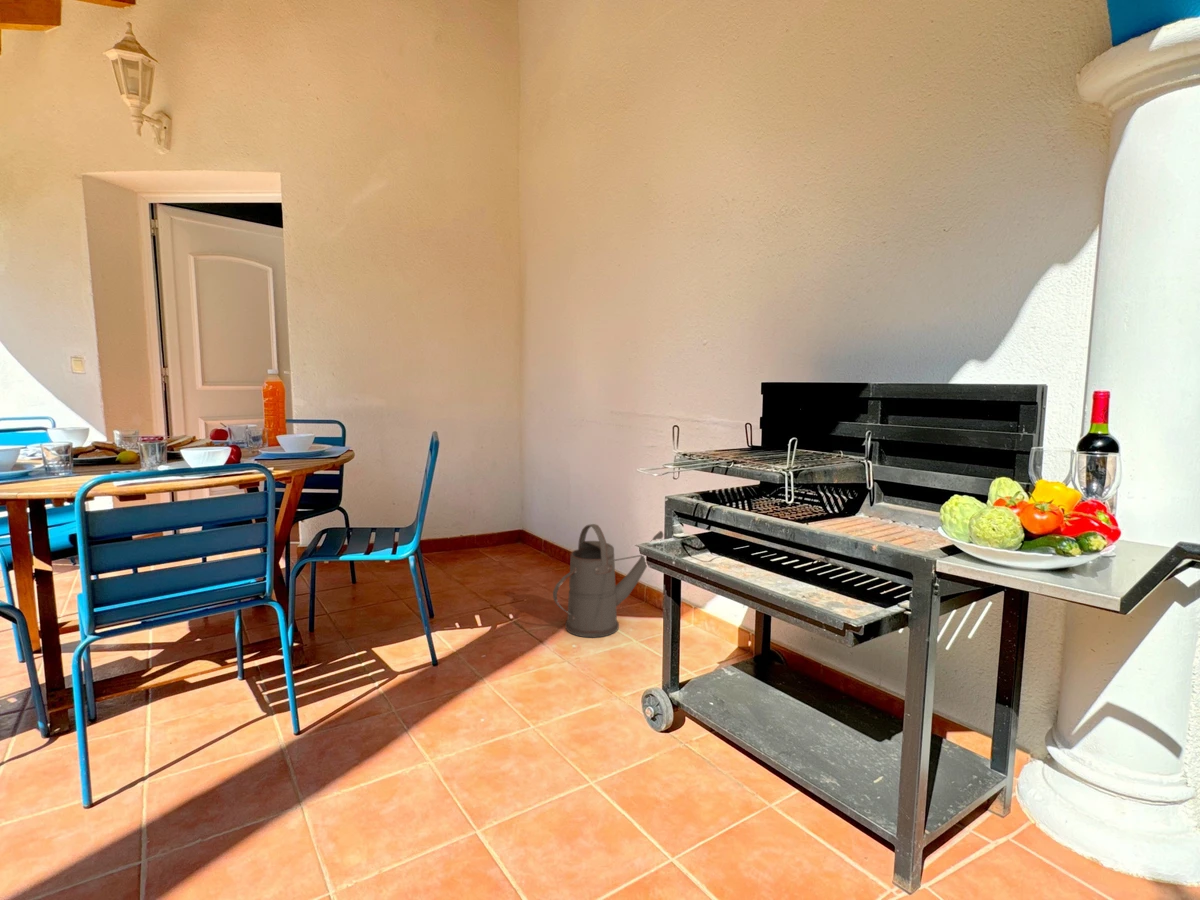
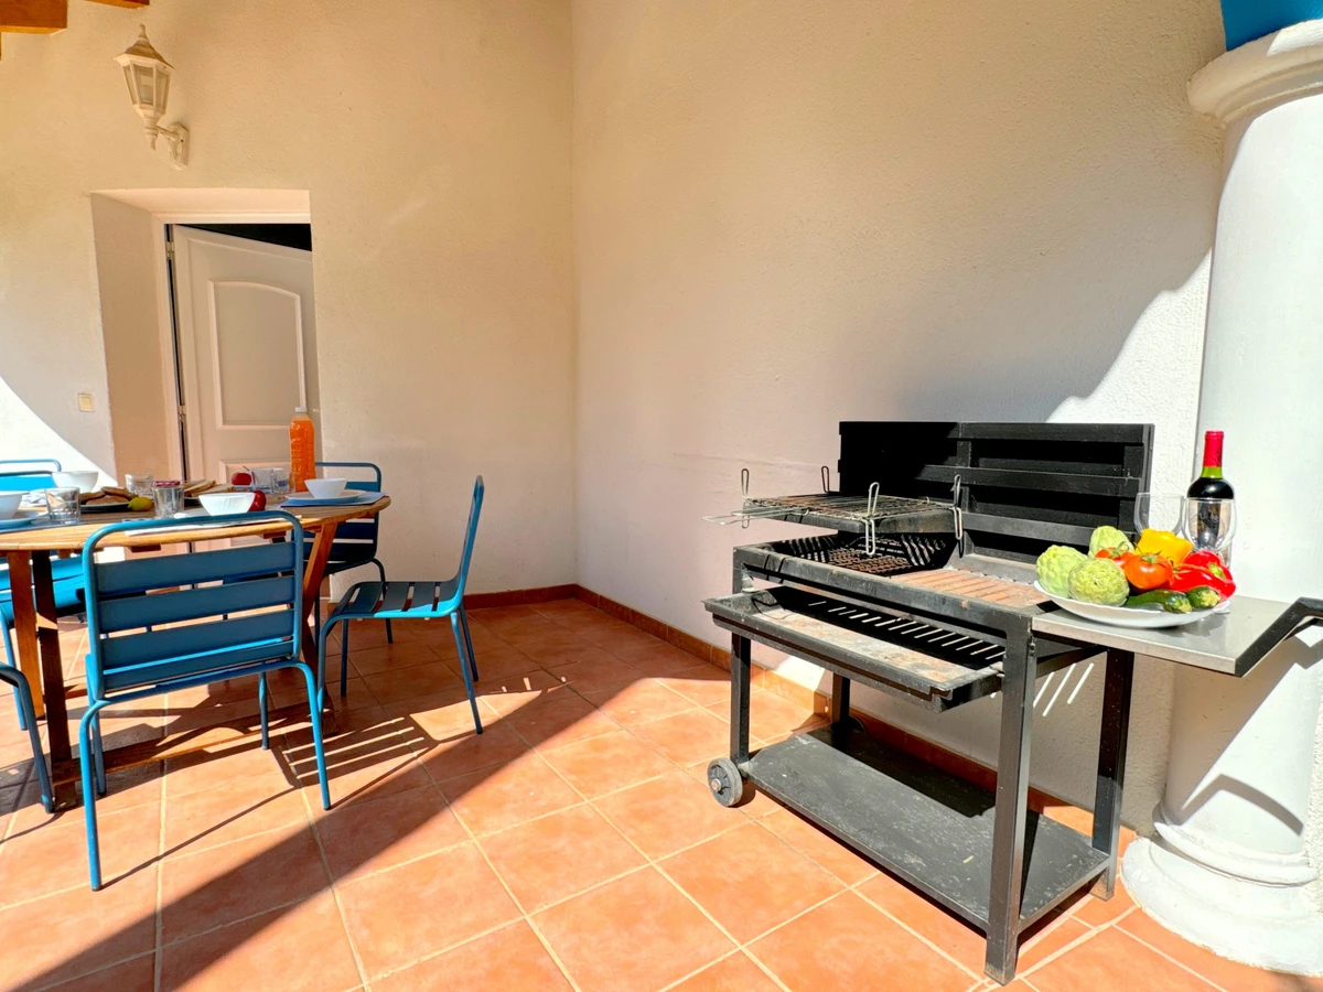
- watering can (610, 572)
